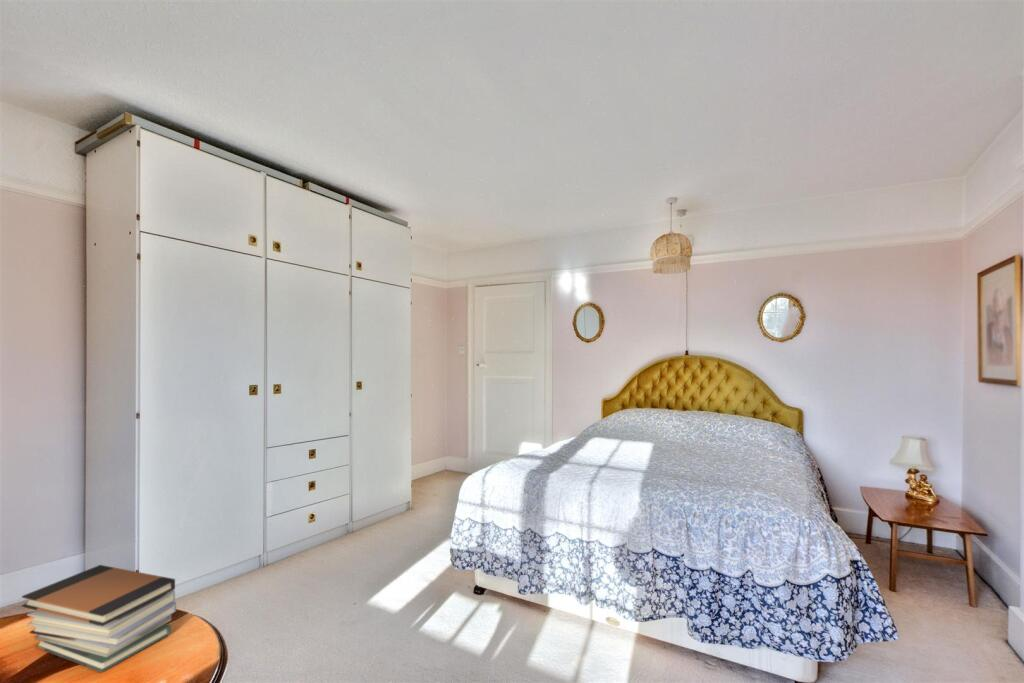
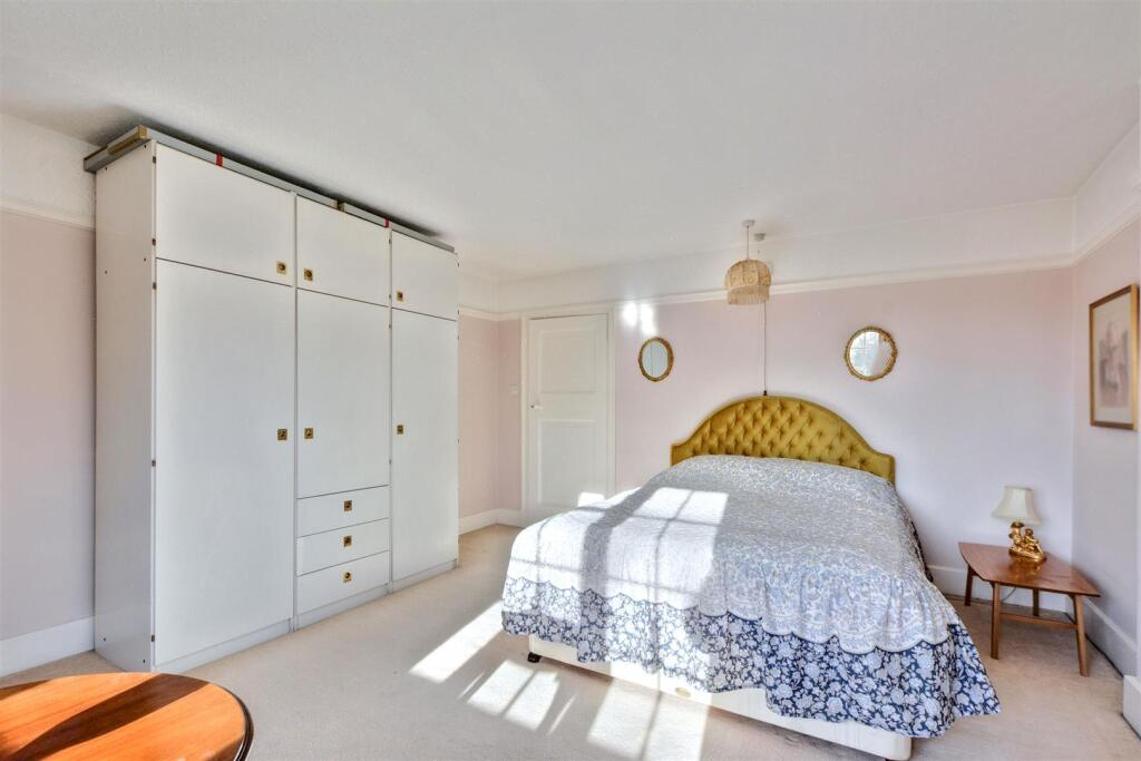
- book stack (103, 614)
